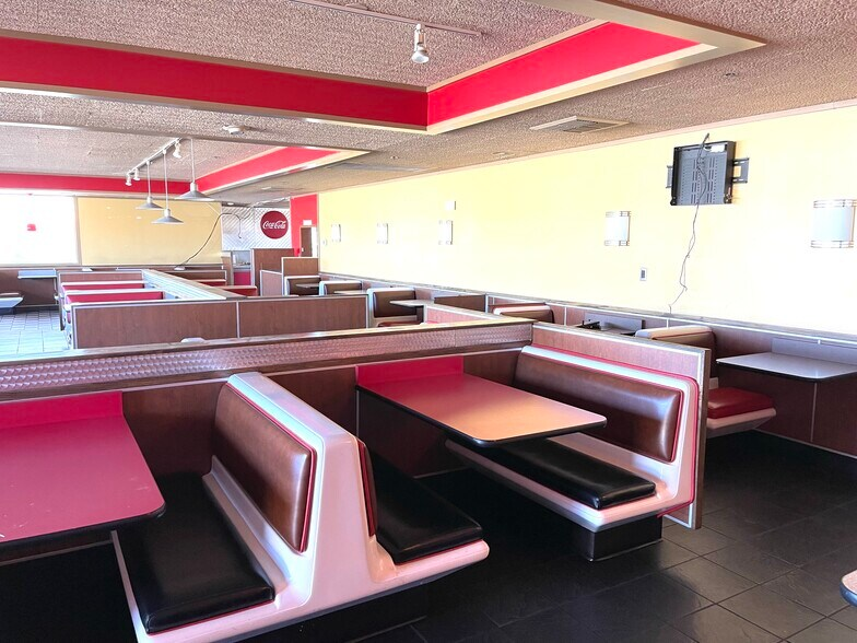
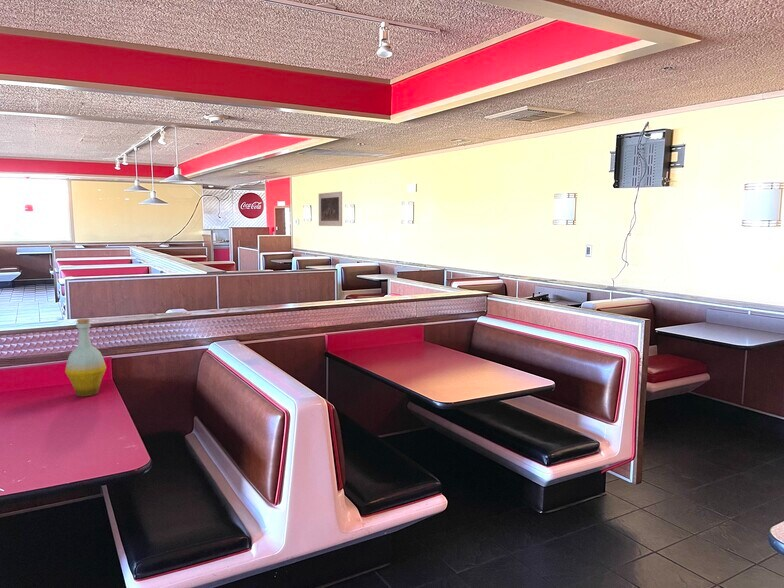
+ bottle (85, 356)
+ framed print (329, 209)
